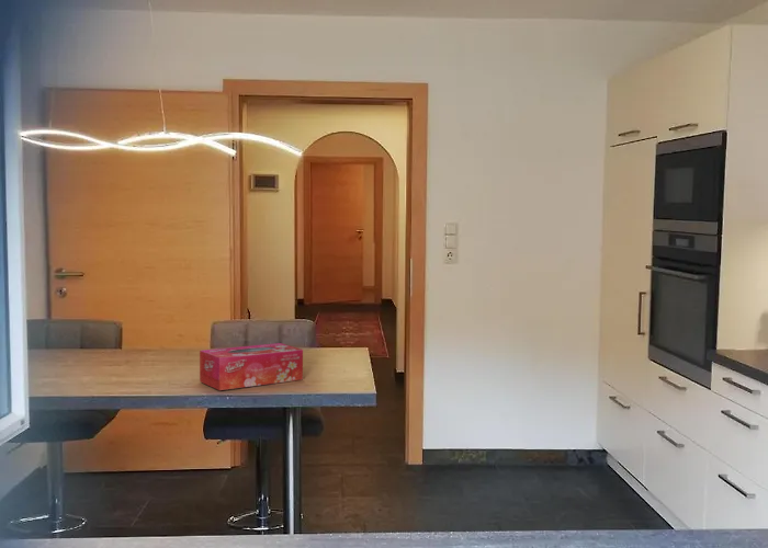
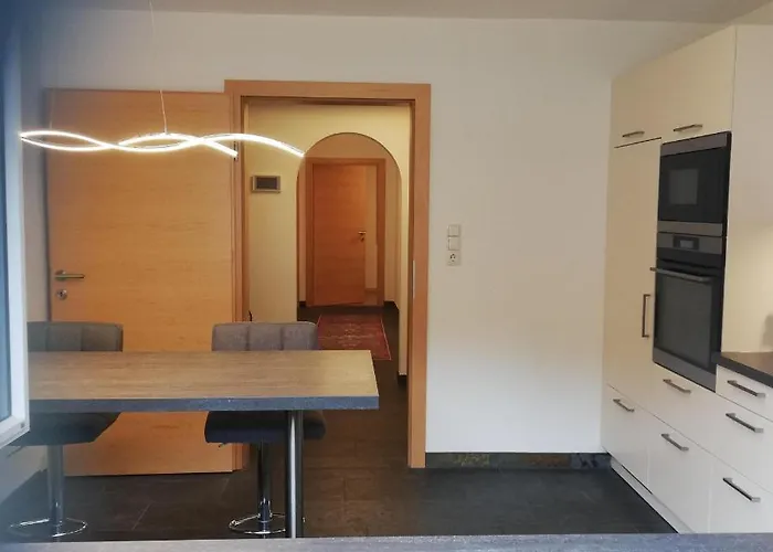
- tissue box (251, 365)
